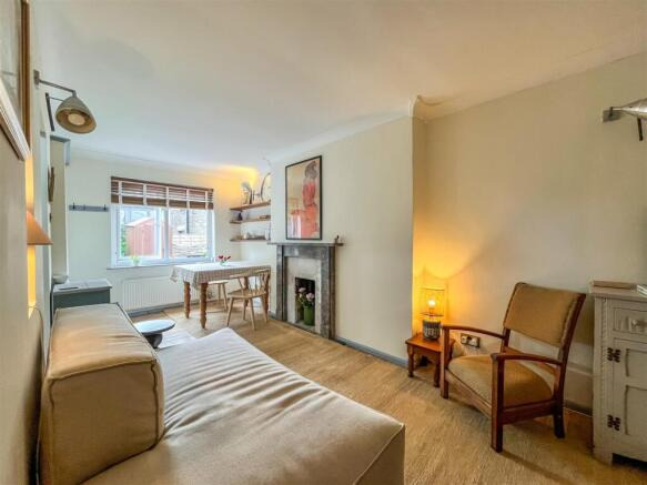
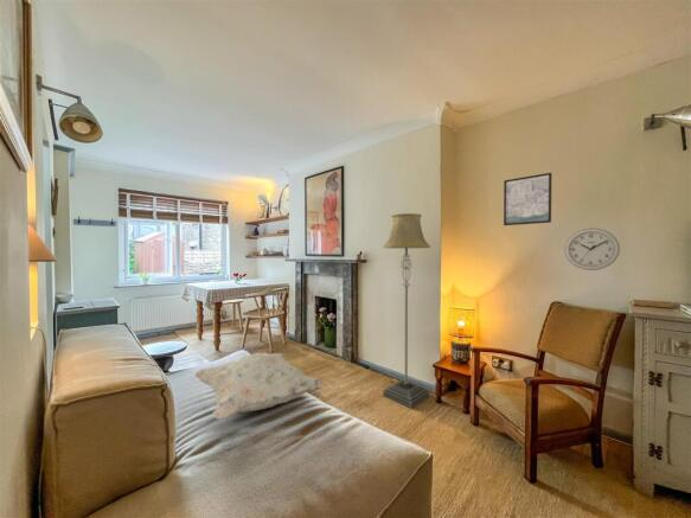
+ decorative pillow (257, 379)
+ floor lamp (405, 306)
+ wall clock (590, 249)
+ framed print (526, 200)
